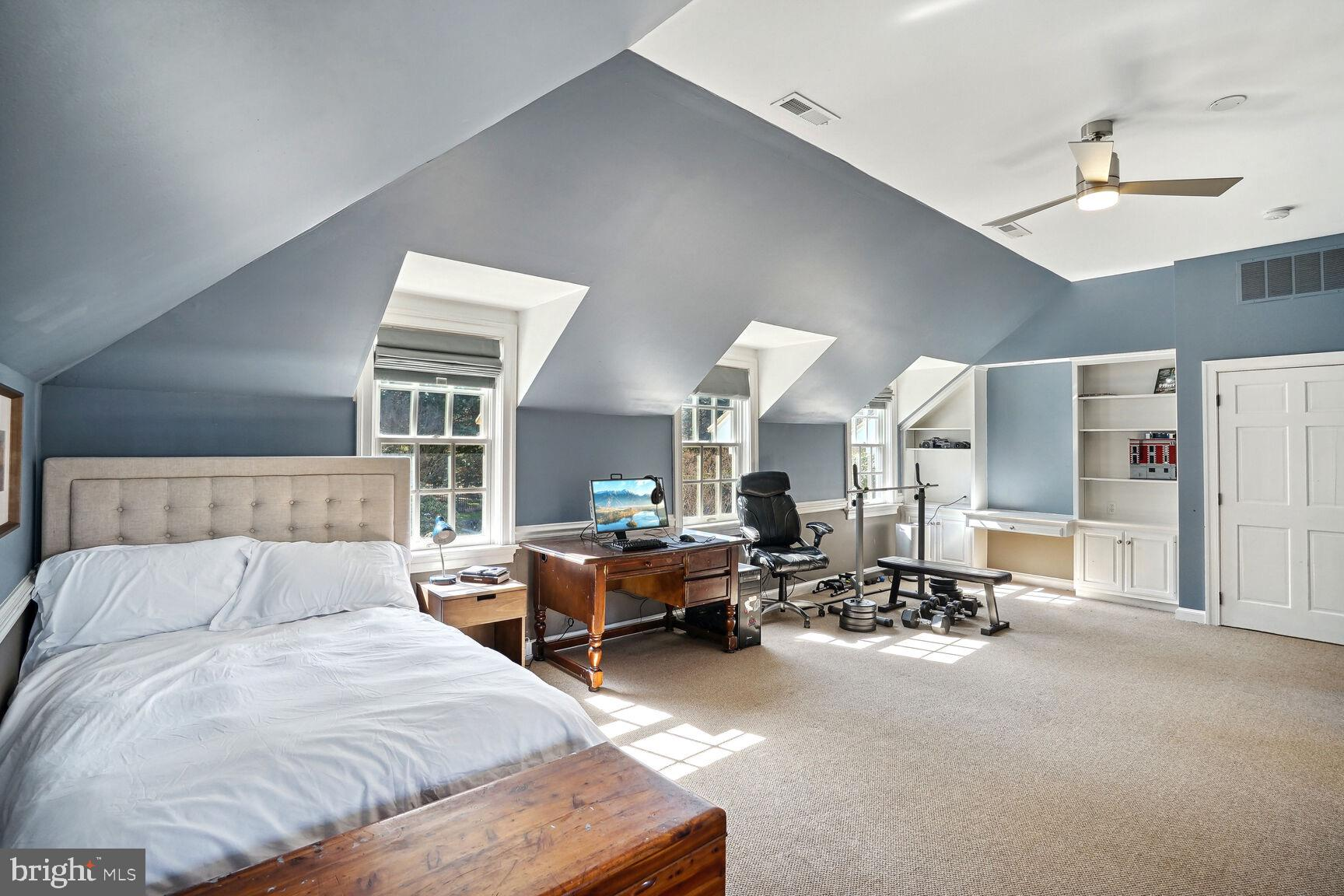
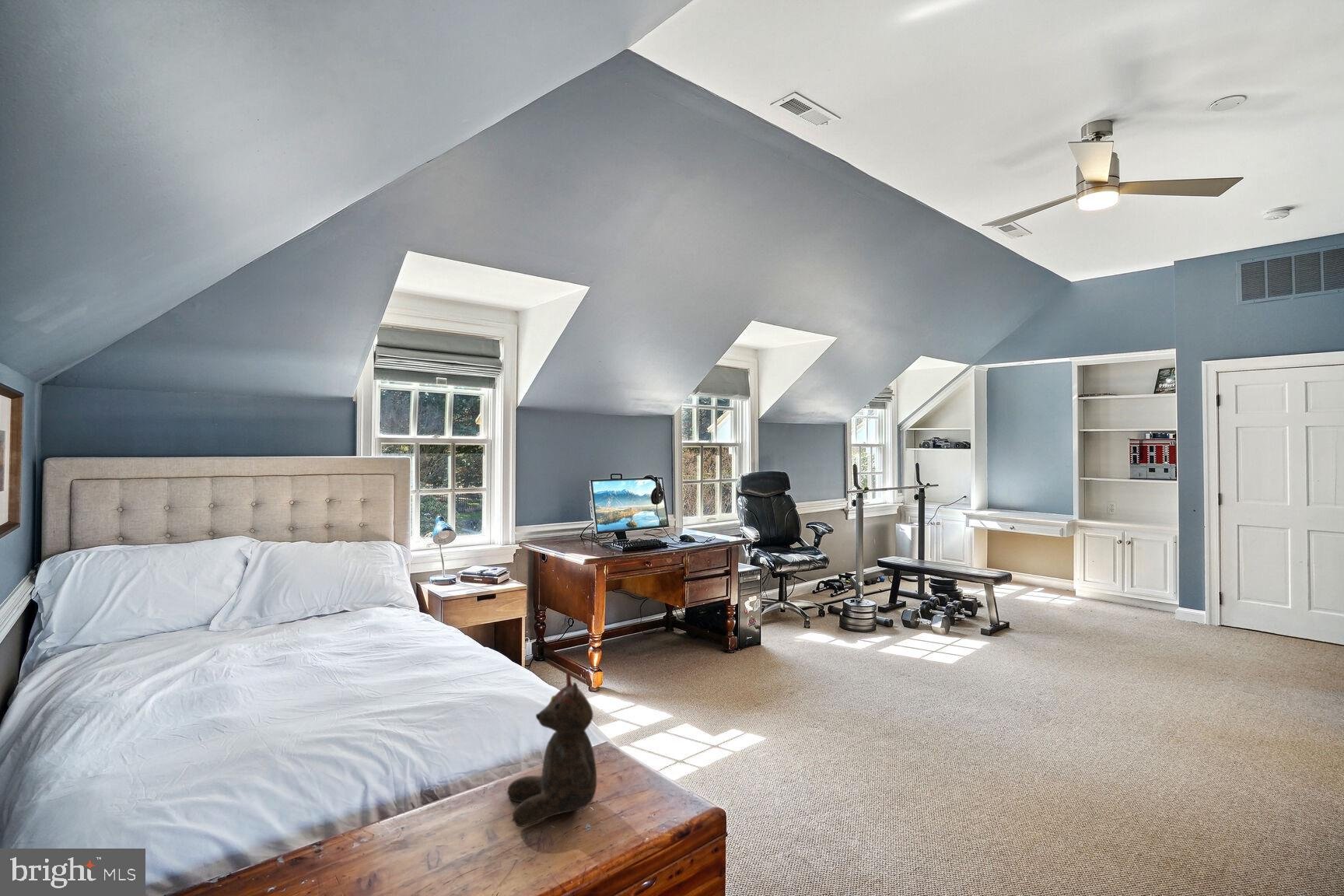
+ teddy bear (552, 743)
